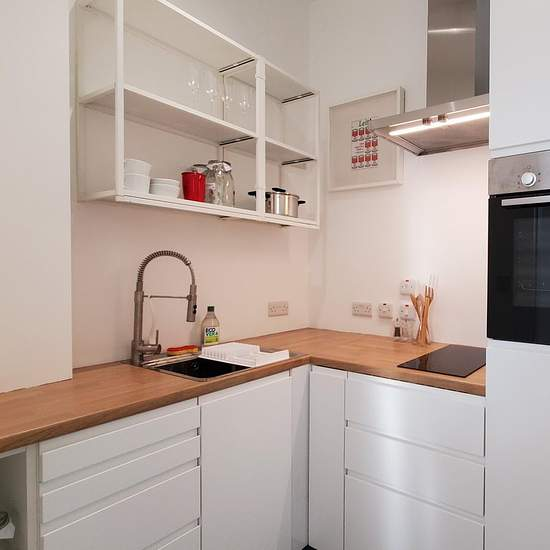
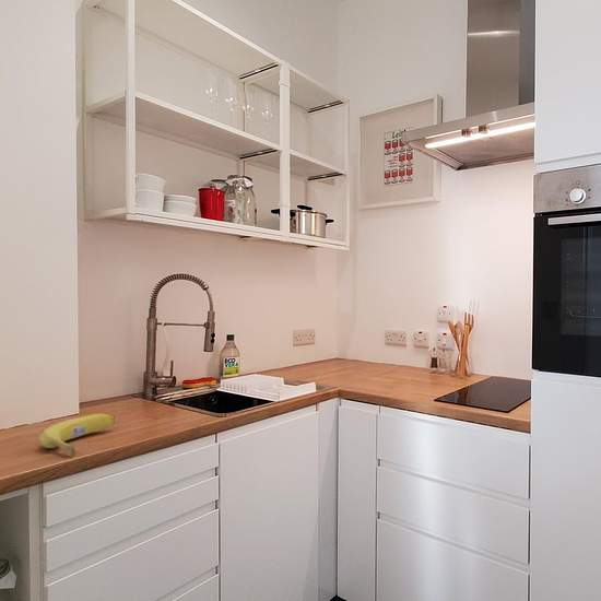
+ fruit (80, 433)
